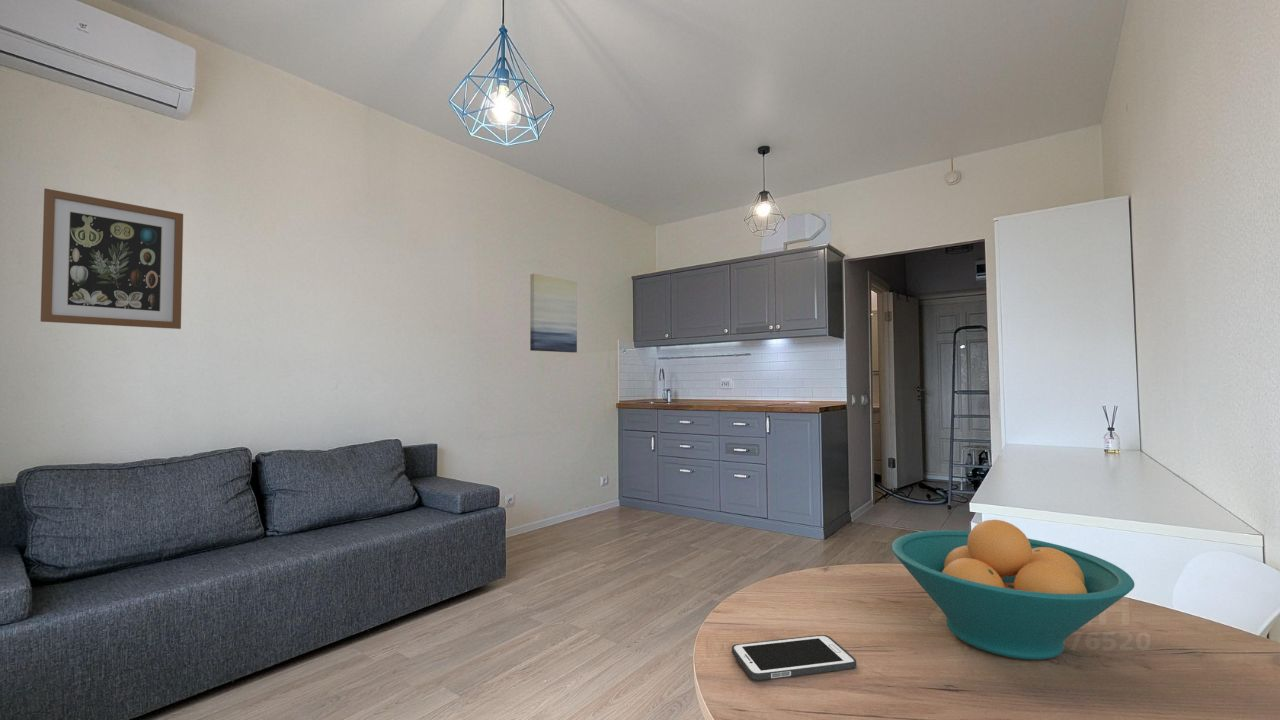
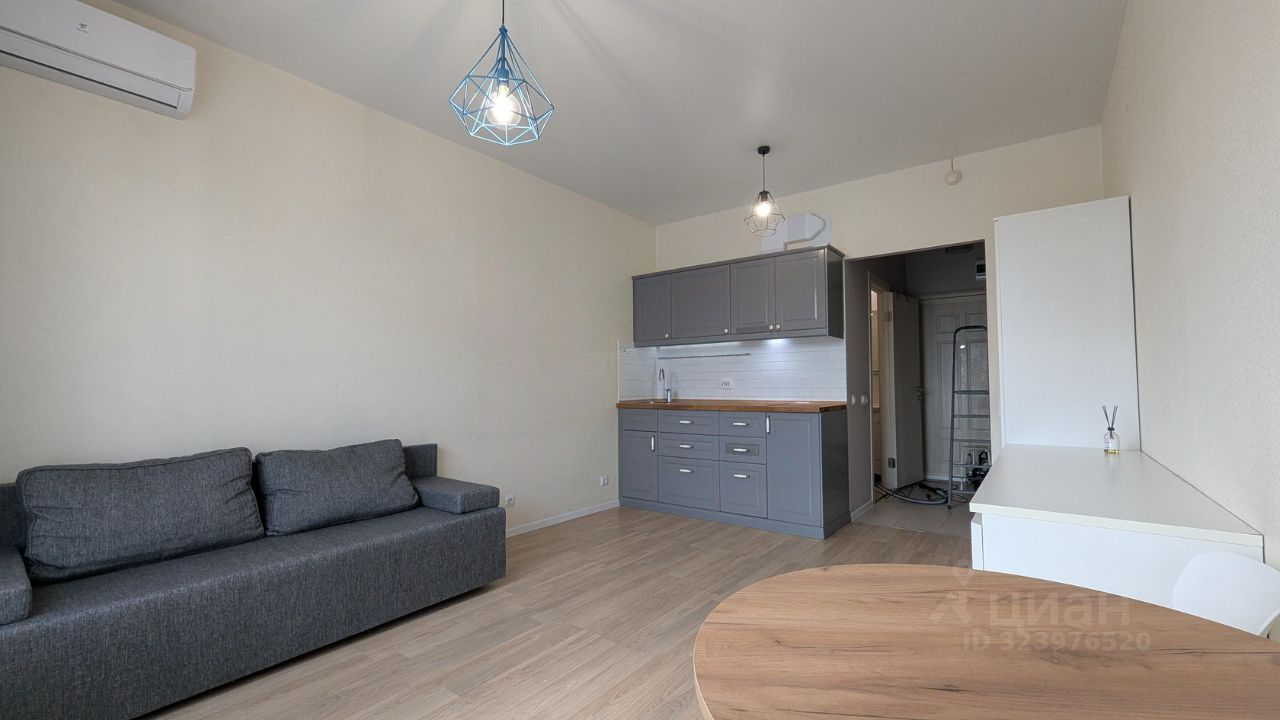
- cell phone (792, 656)
- wall art (117, 263)
- wall art (554, 314)
- fruit bowl (1000, 579)
